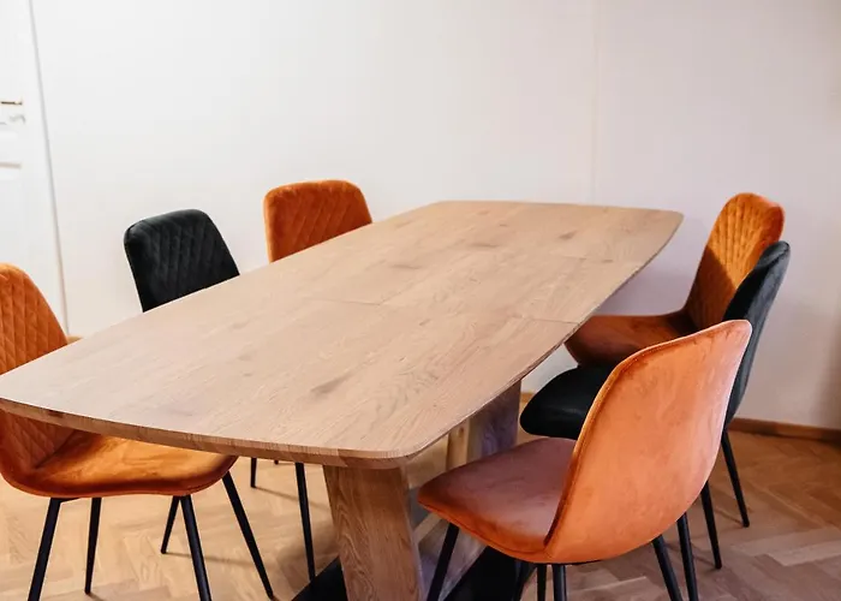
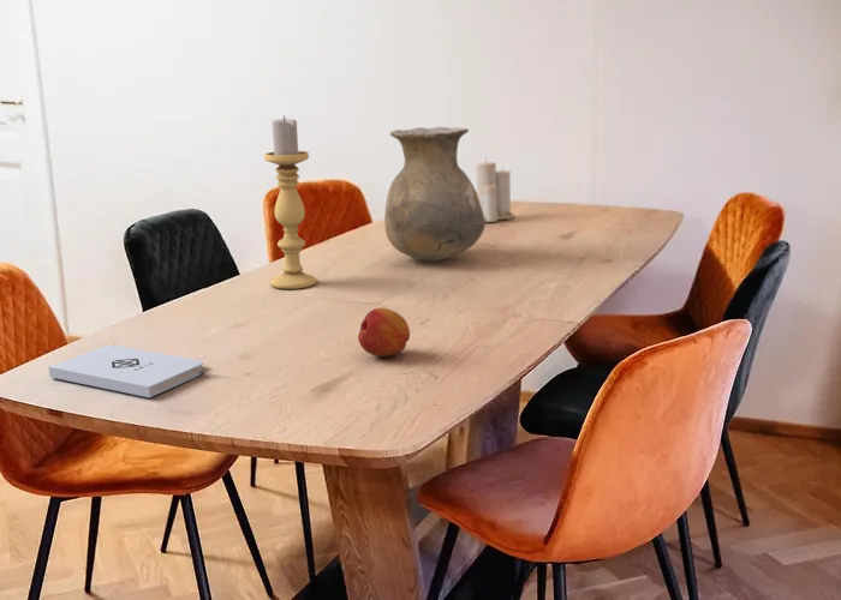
+ vase (433, 194)
+ candle holder (288, 200)
+ candle (493, 187)
+ fruit (383, 331)
+ notepad (127, 368)
